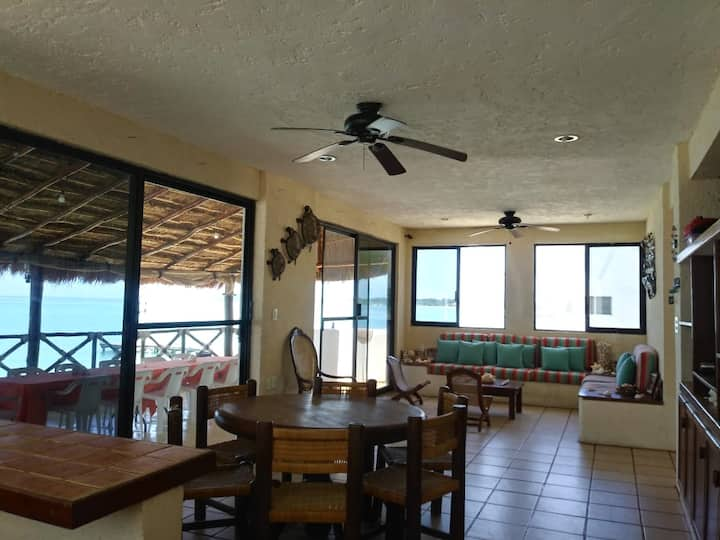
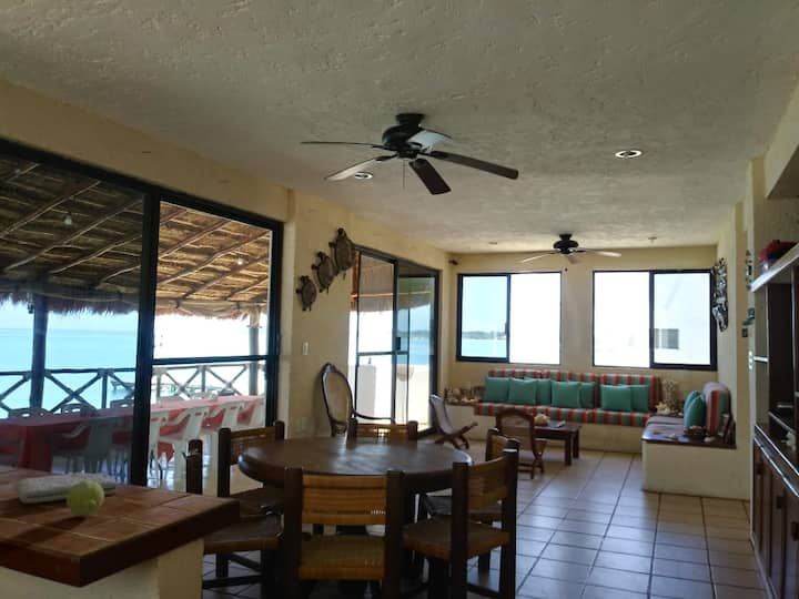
+ fruit (85, 498)
+ washcloth (67, 486)
